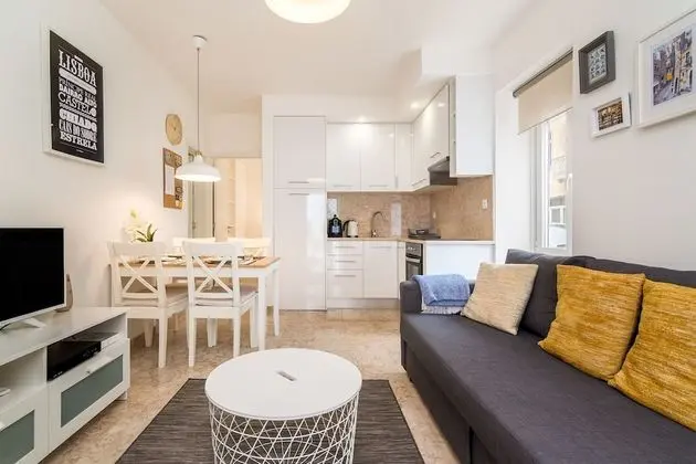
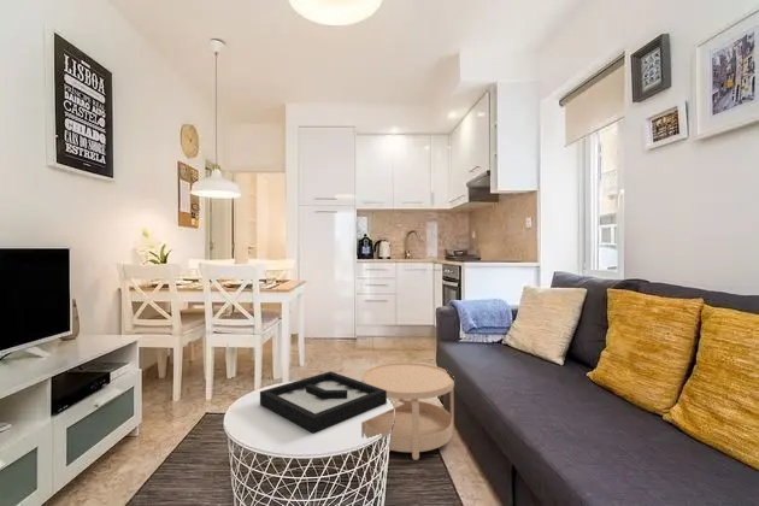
+ side table (407, 405)
+ decorative tray (323, 396)
